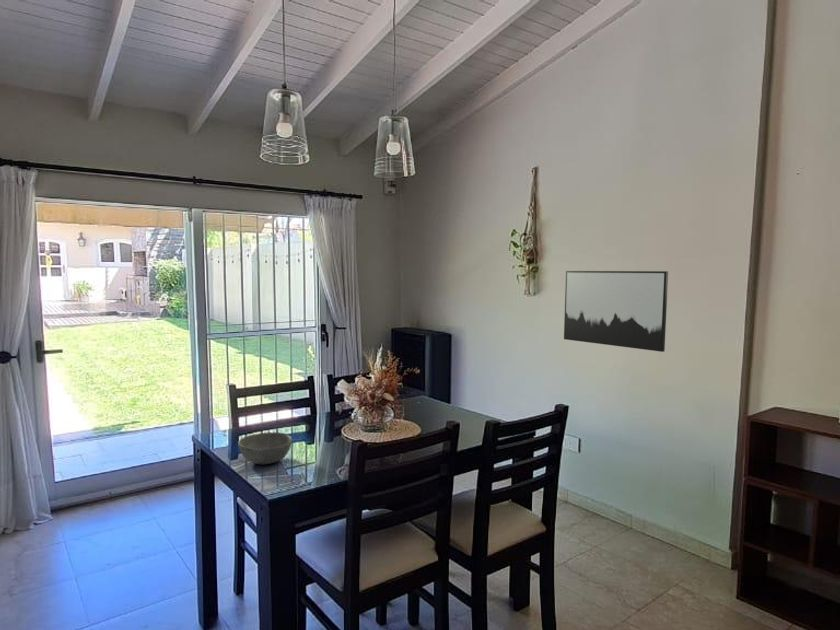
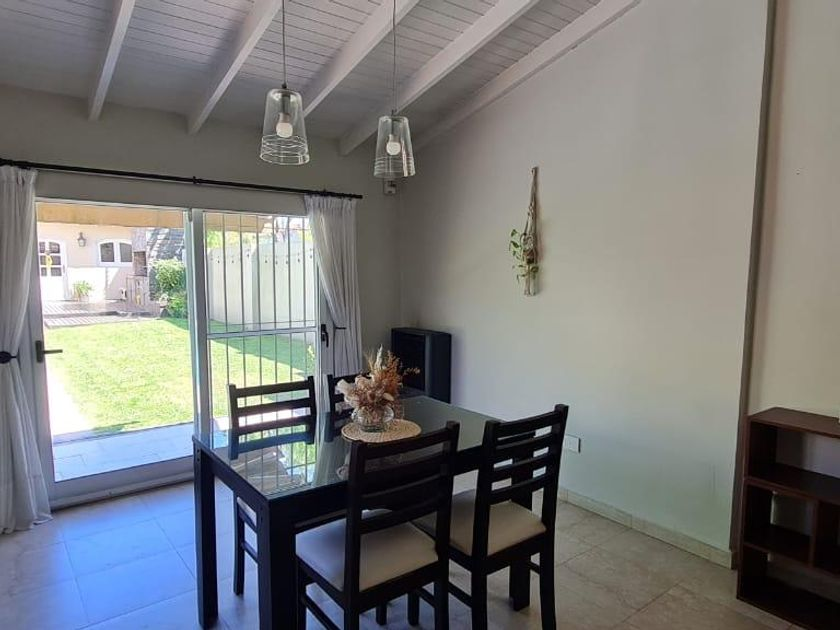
- bowl (266, 449)
- wall art (611, 308)
